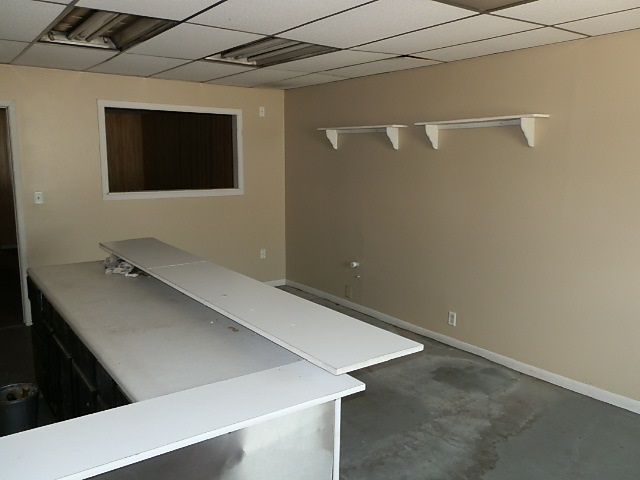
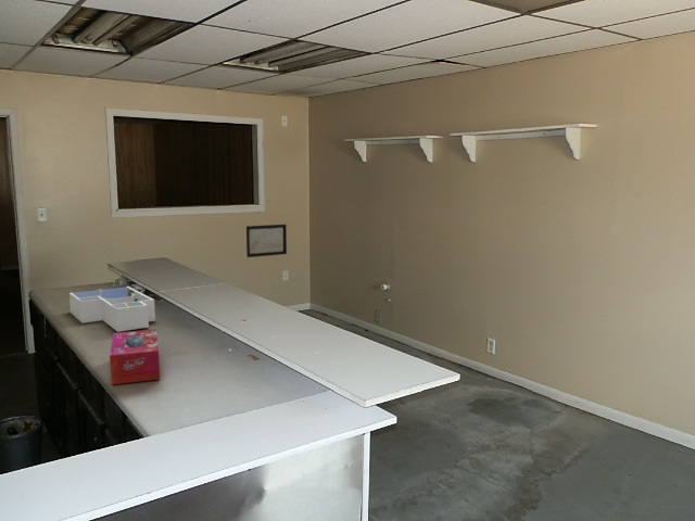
+ desk organizer (113, 308)
+ tissue box (135, 355)
+ wall art (266, 240)
